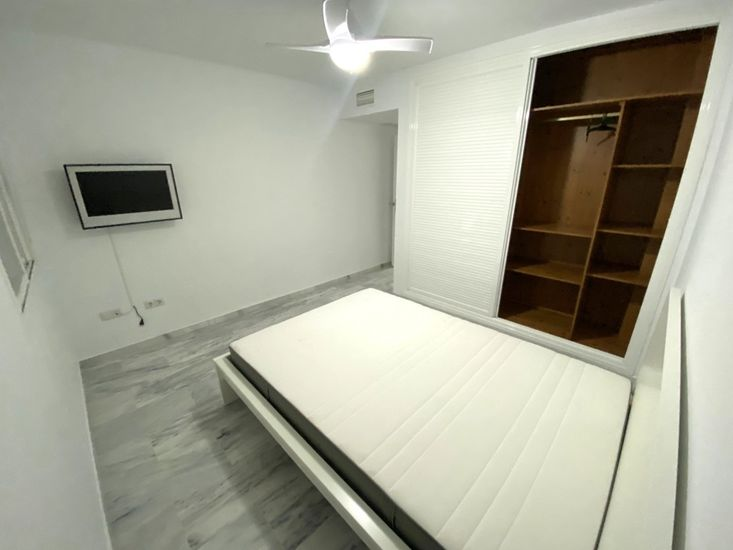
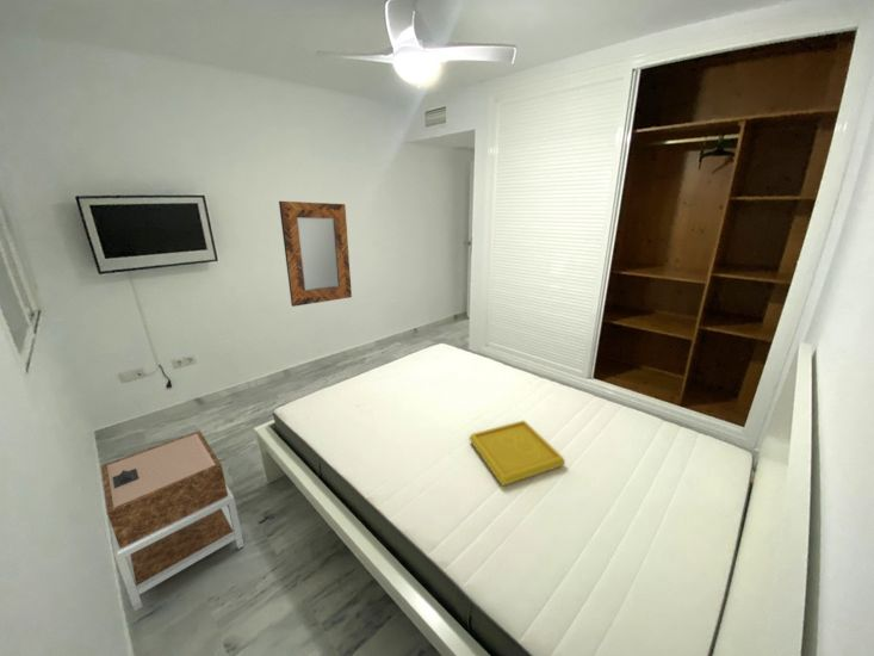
+ nightstand (172, 505)
+ home mirror (318, 254)
+ serving tray (514, 448)
